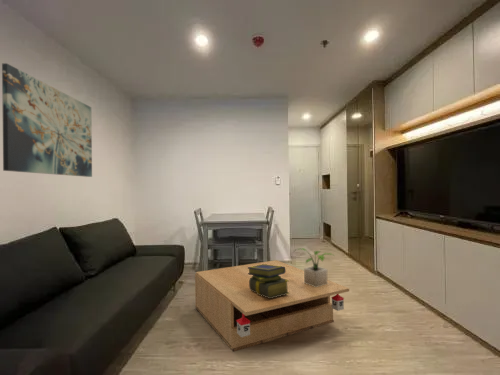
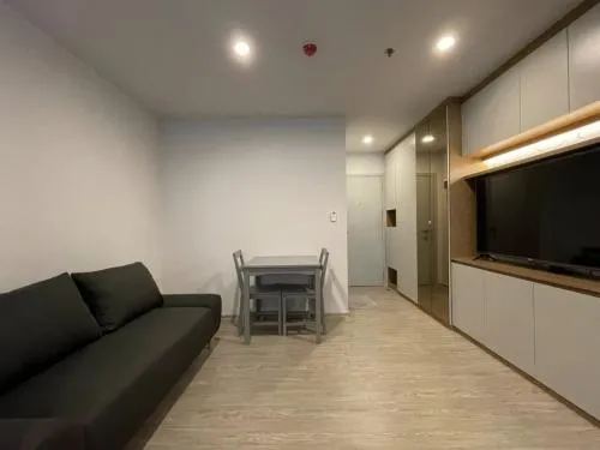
- wall art (56, 132)
- coffee table (264, 298)
- stack of books (266, 278)
- potted plant (314, 266)
